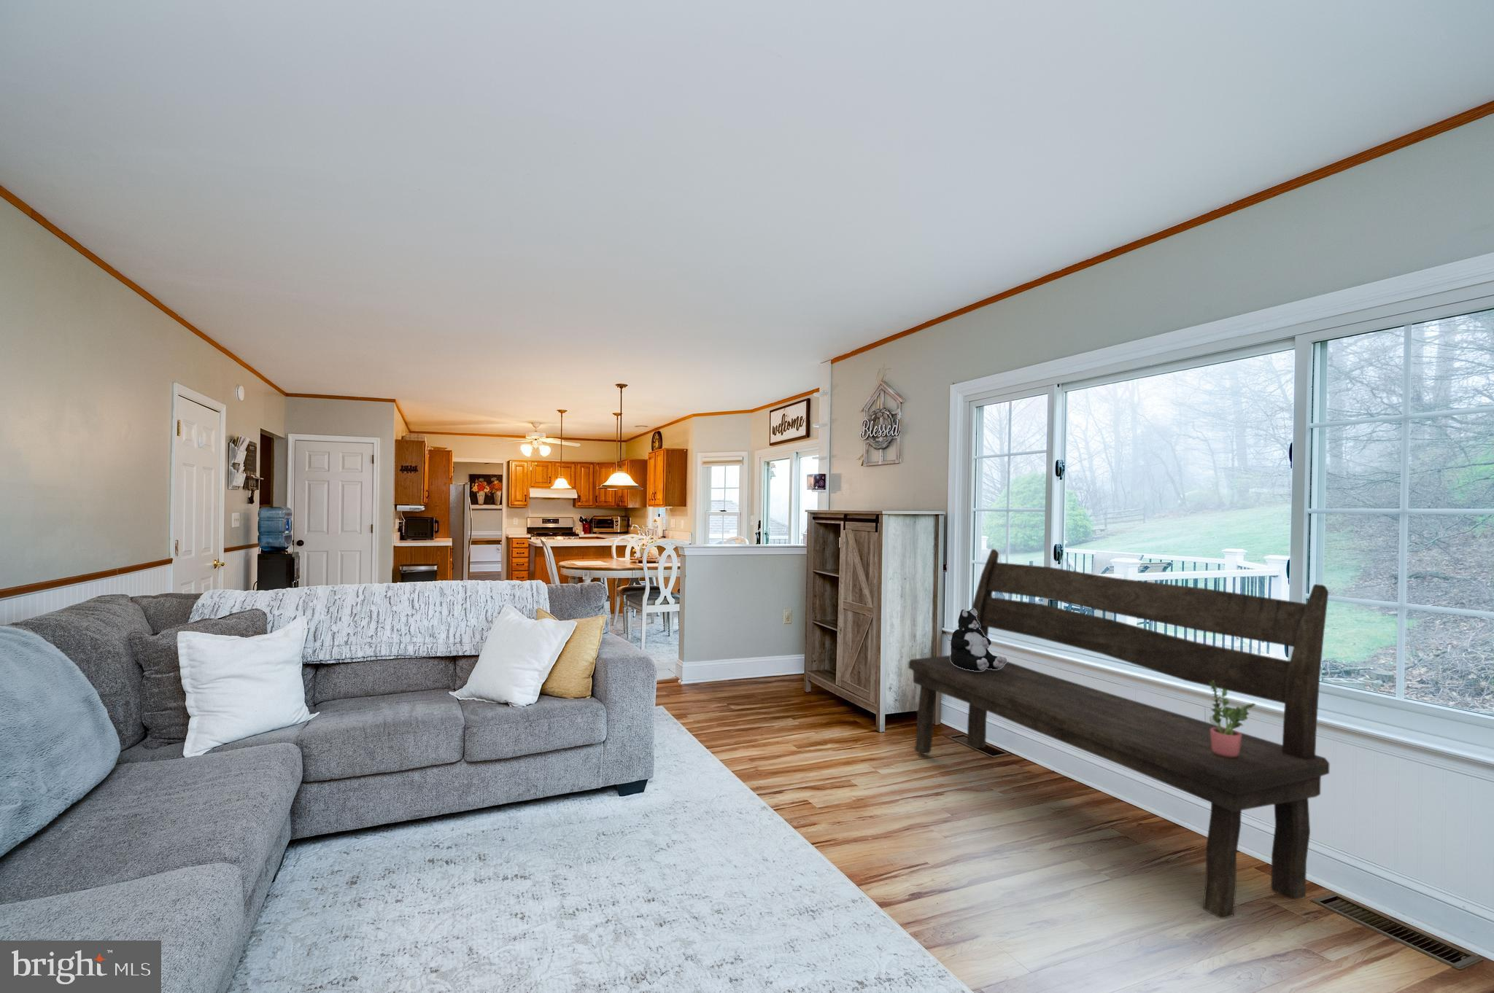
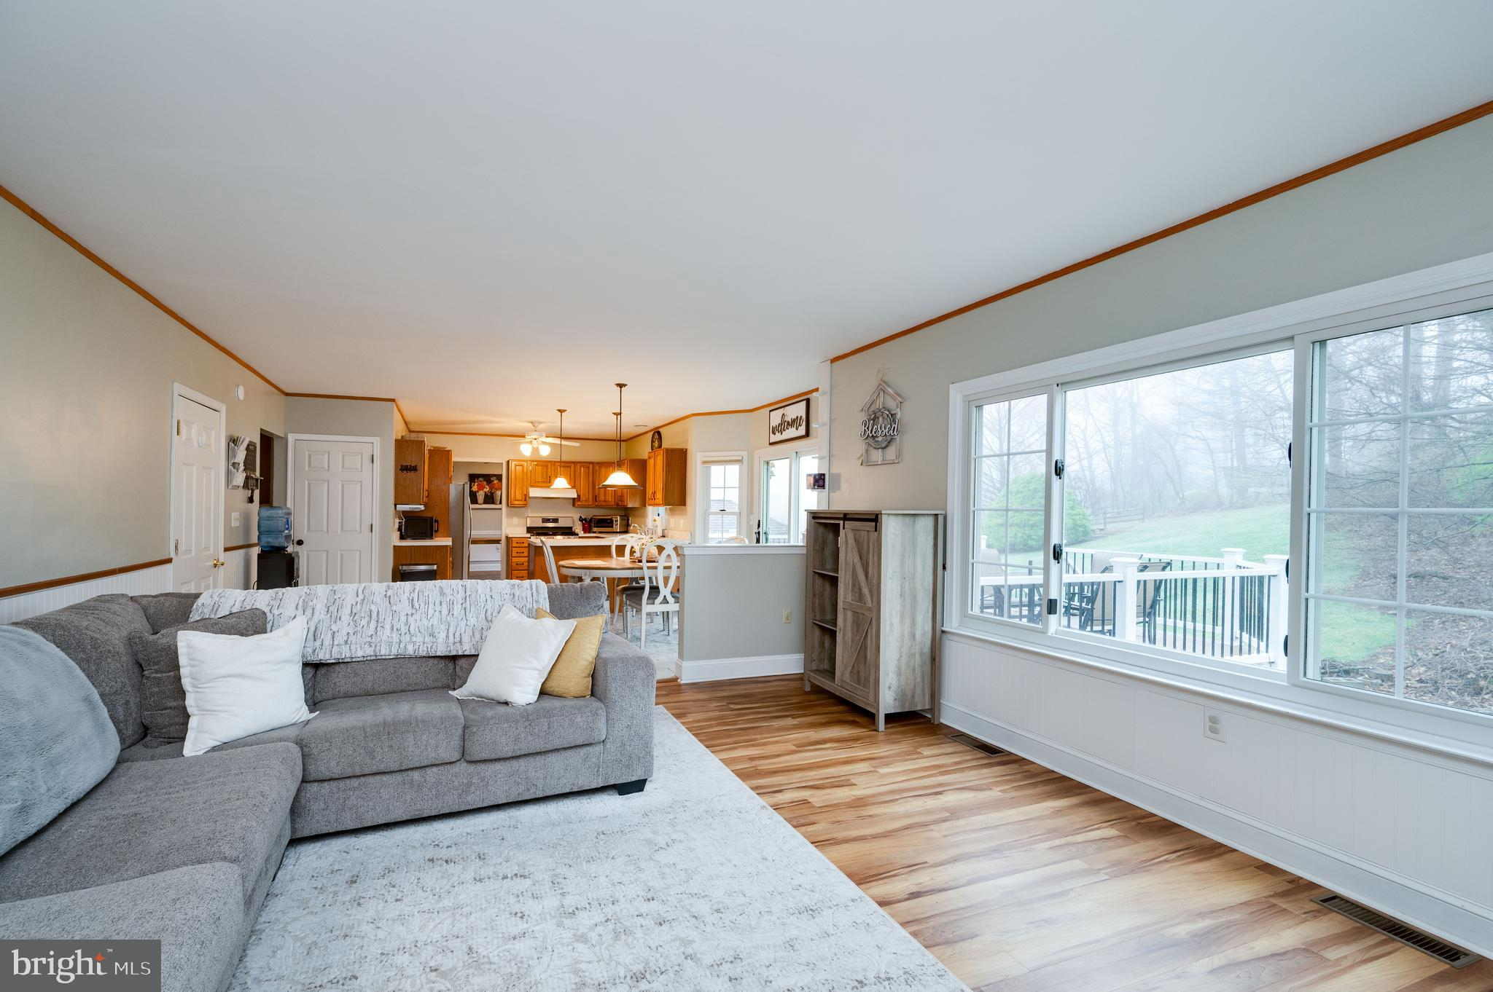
- plush toy (974, 638)
- bench (1076, 685)
- potted plant (1239, 719)
